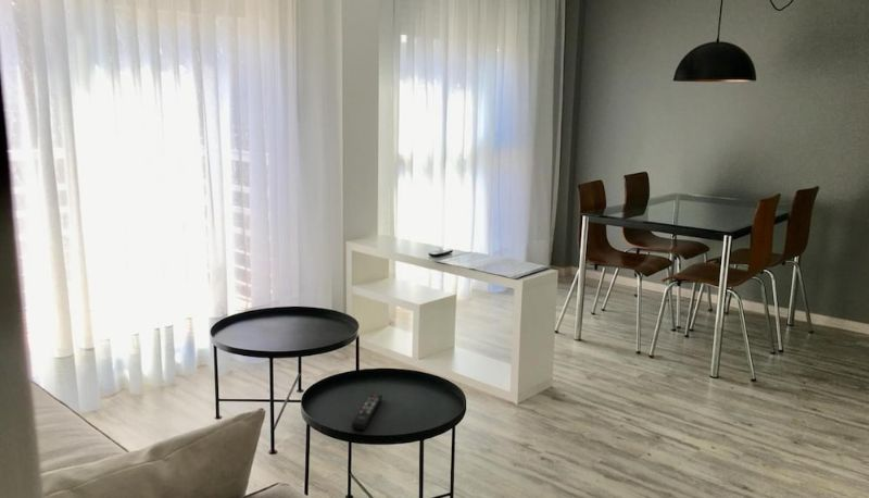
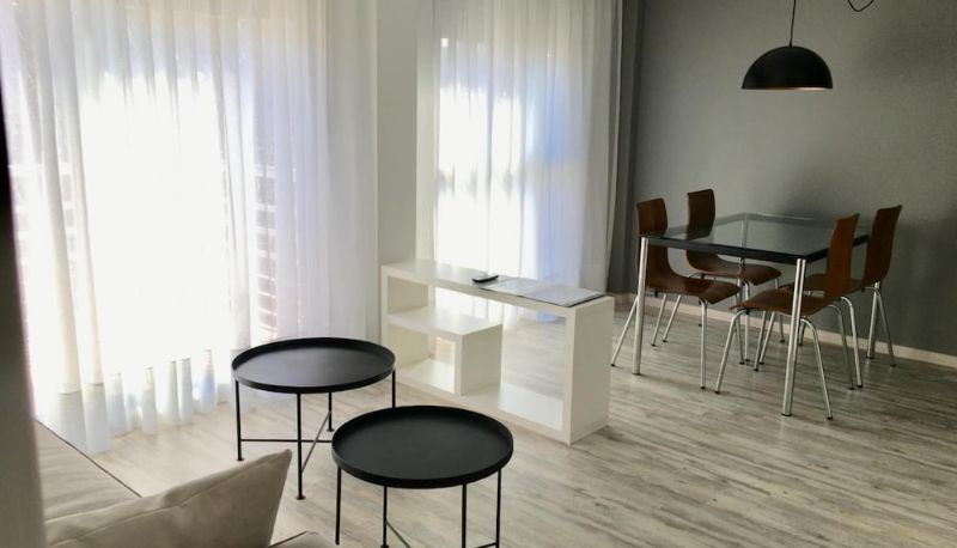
- remote control (367, 410)
